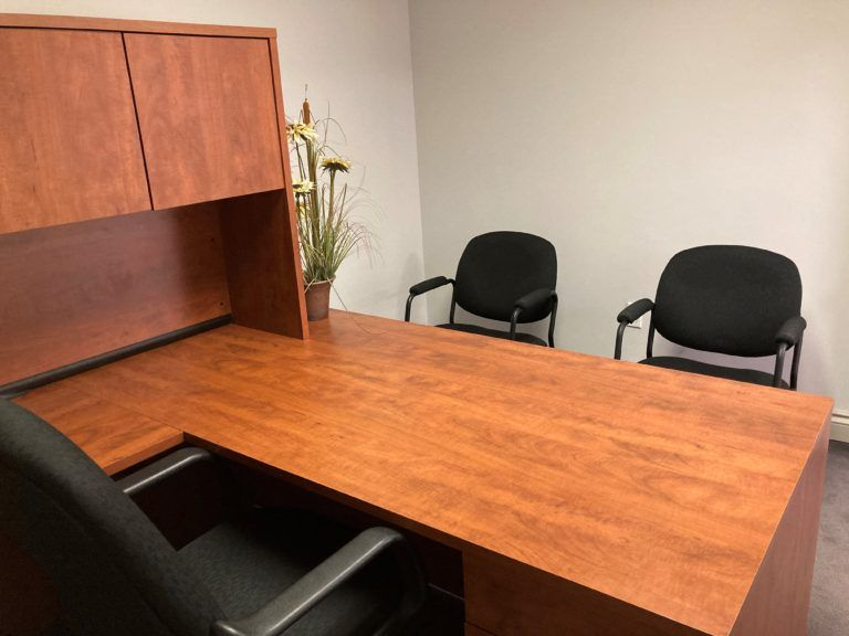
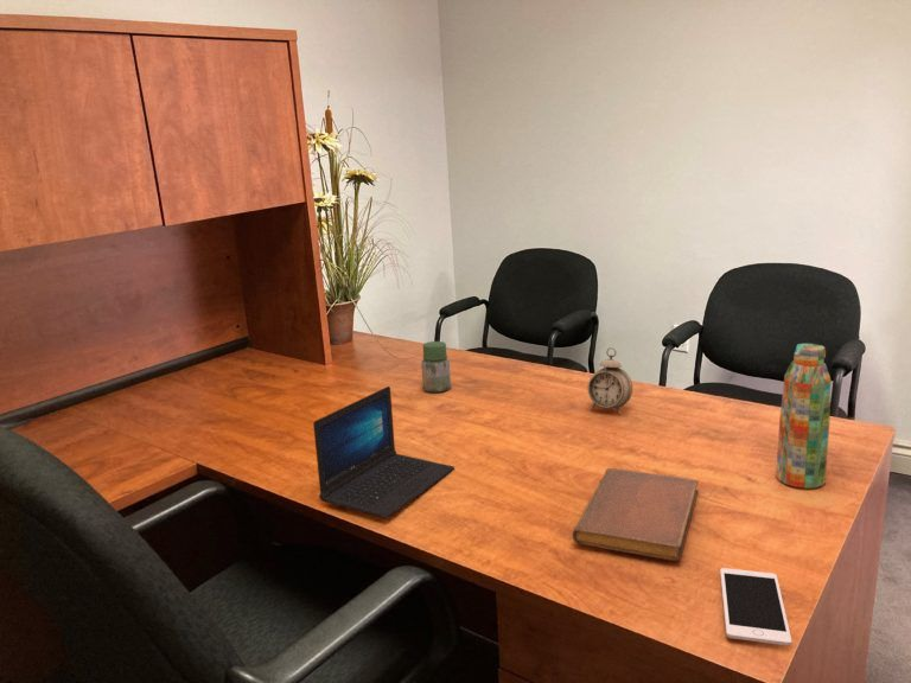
+ laptop (386, 447)
+ cell phone (752, 604)
+ water bottle (804, 414)
+ notebook (638, 509)
+ alarm clock (609, 379)
+ jar (435, 365)
